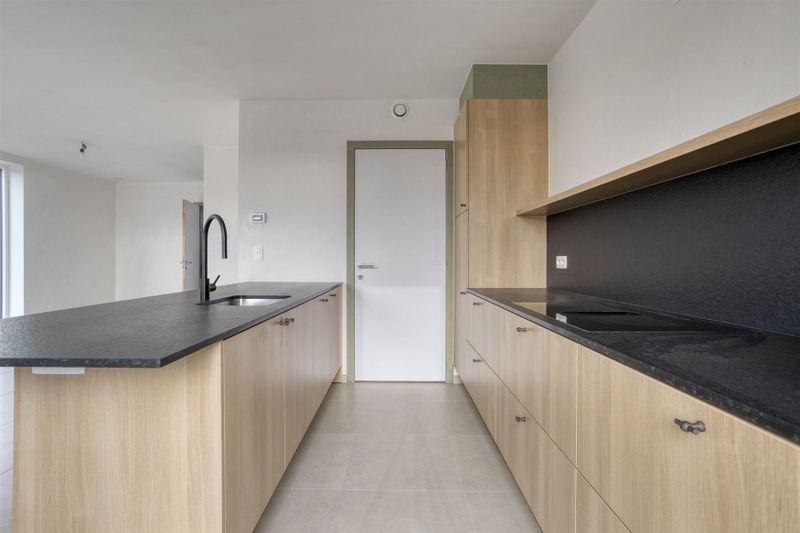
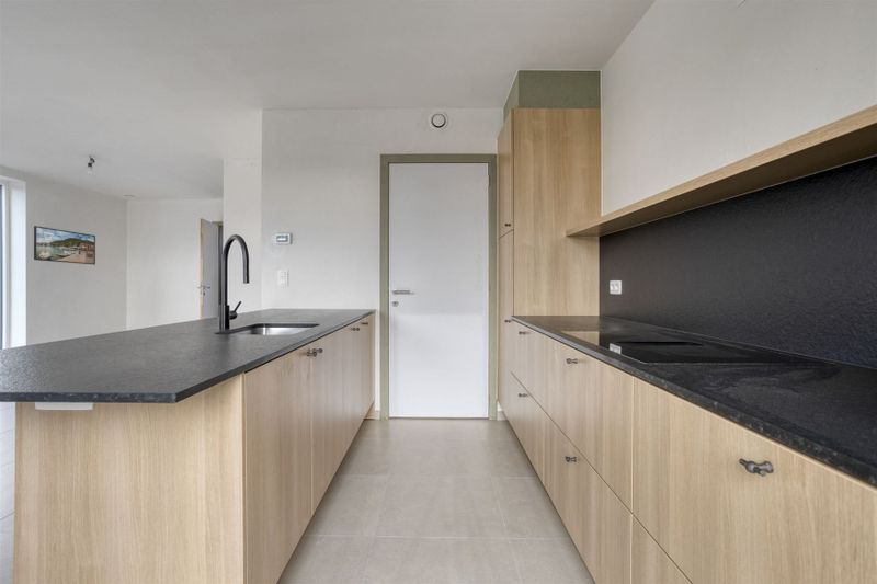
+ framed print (67, 247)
